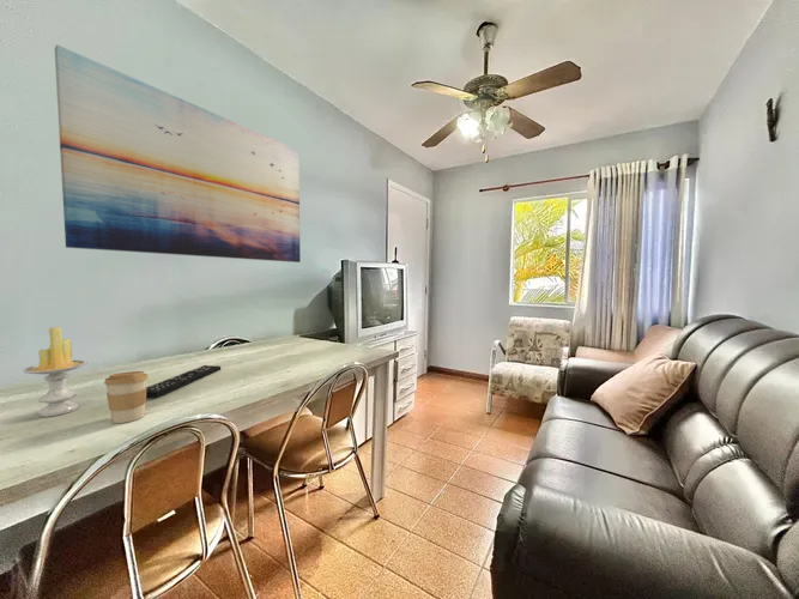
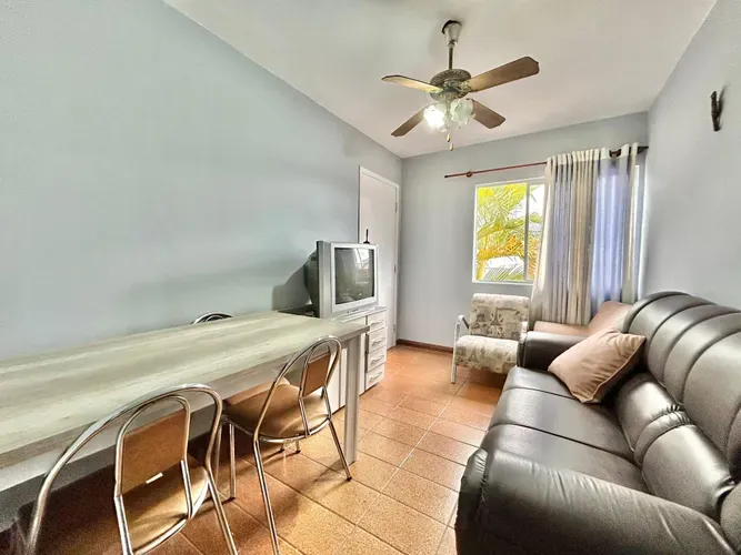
- coffee cup (127, 394)
- candle (56, 368)
- wall art (212, 186)
- remote control (183, 379)
